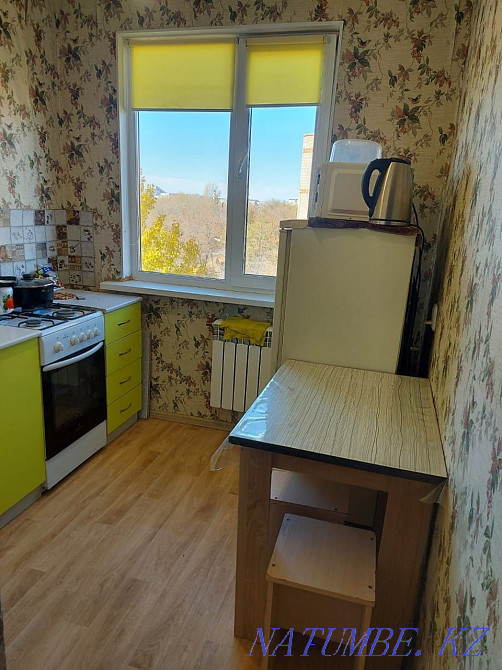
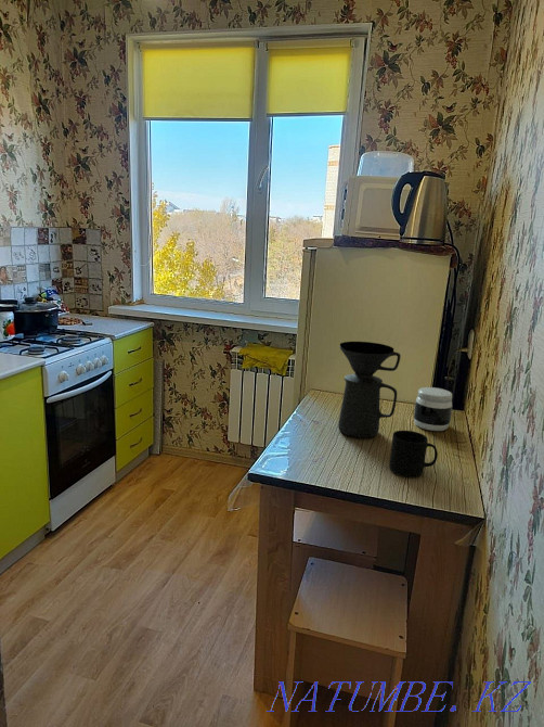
+ coffee maker (362, 390)
+ jar (432, 408)
+ mug (413, 455)
